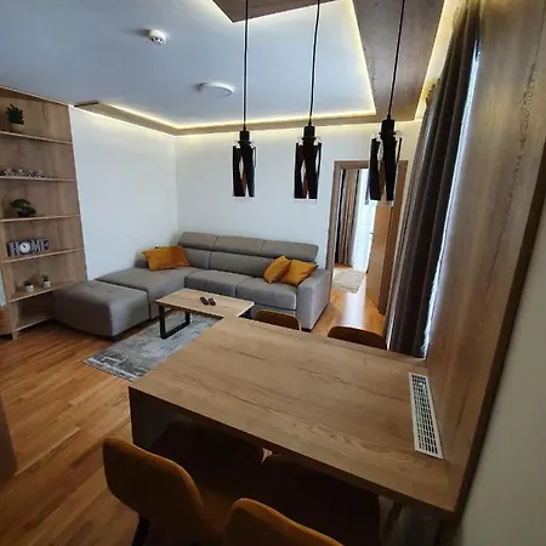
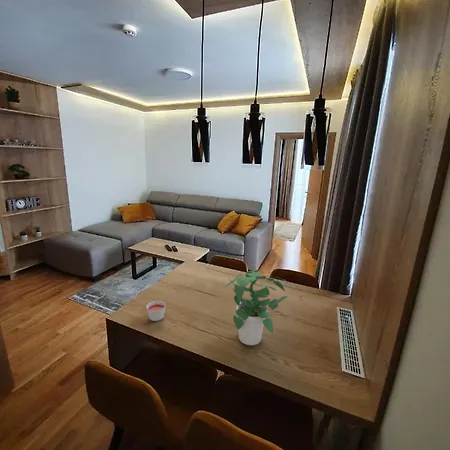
+ potted plant (256, 306)
+ candle (156, 311)
